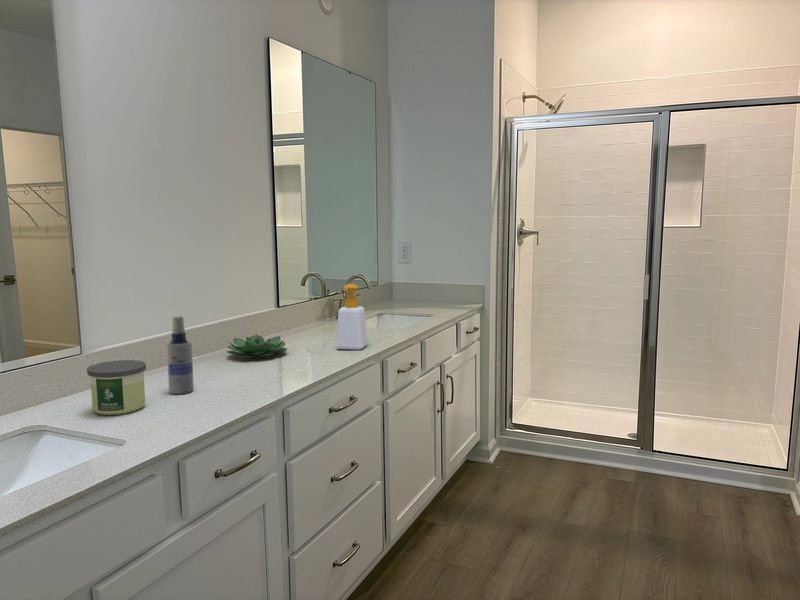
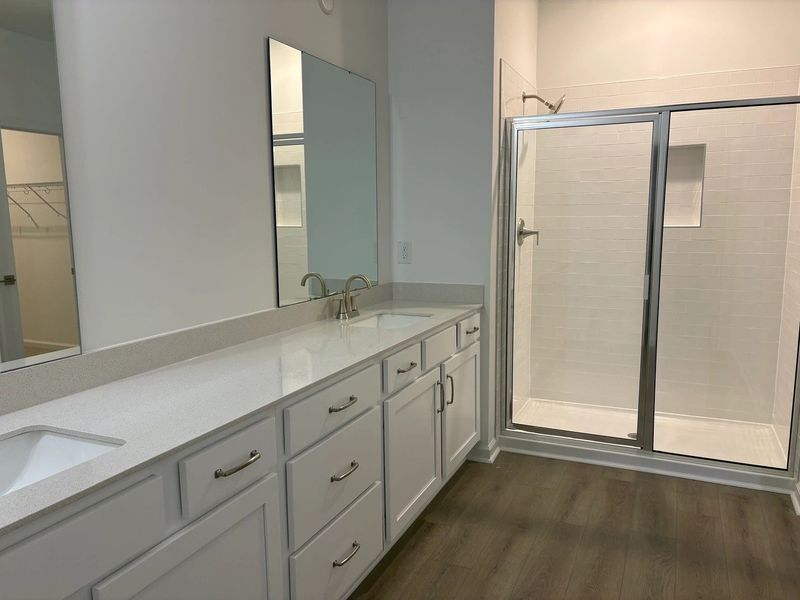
- soap bottle (350, 316)
- spray bottle (179, 354)
- candle (118, 387)
- succulent plant (257, 346)
